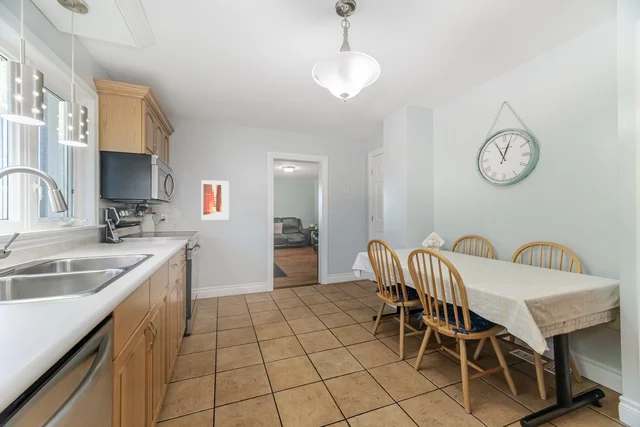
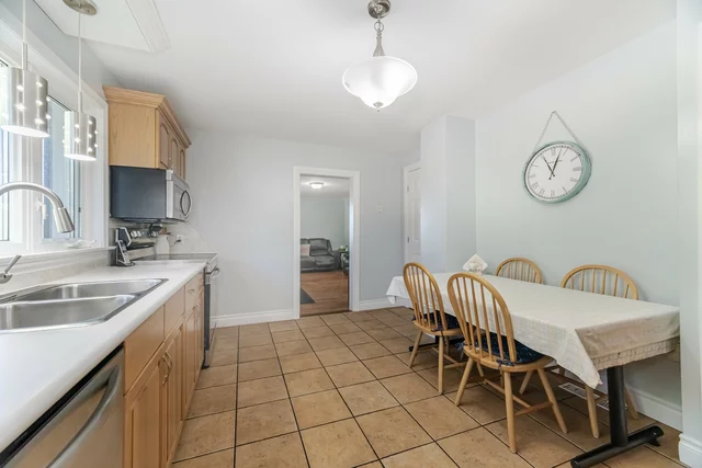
- wall art (215, 200)
